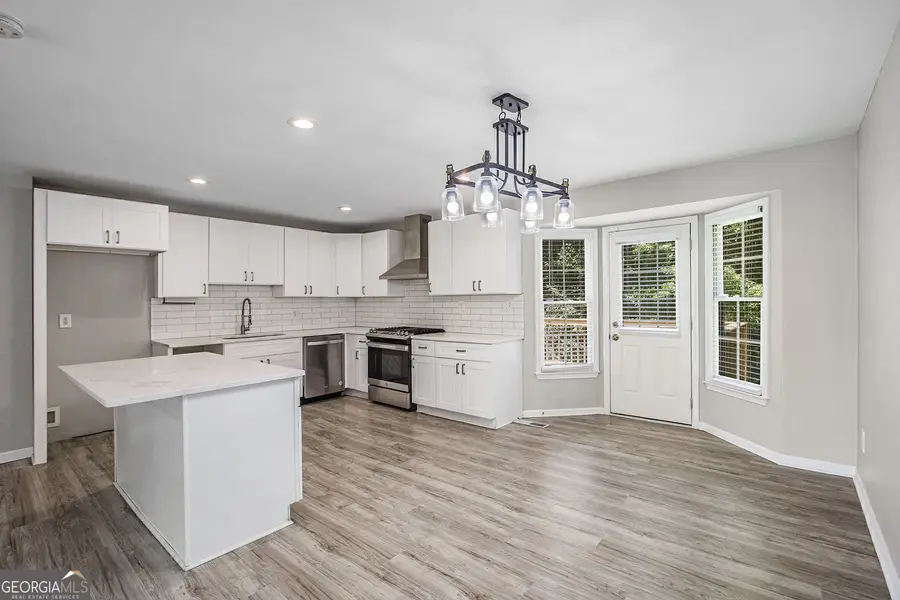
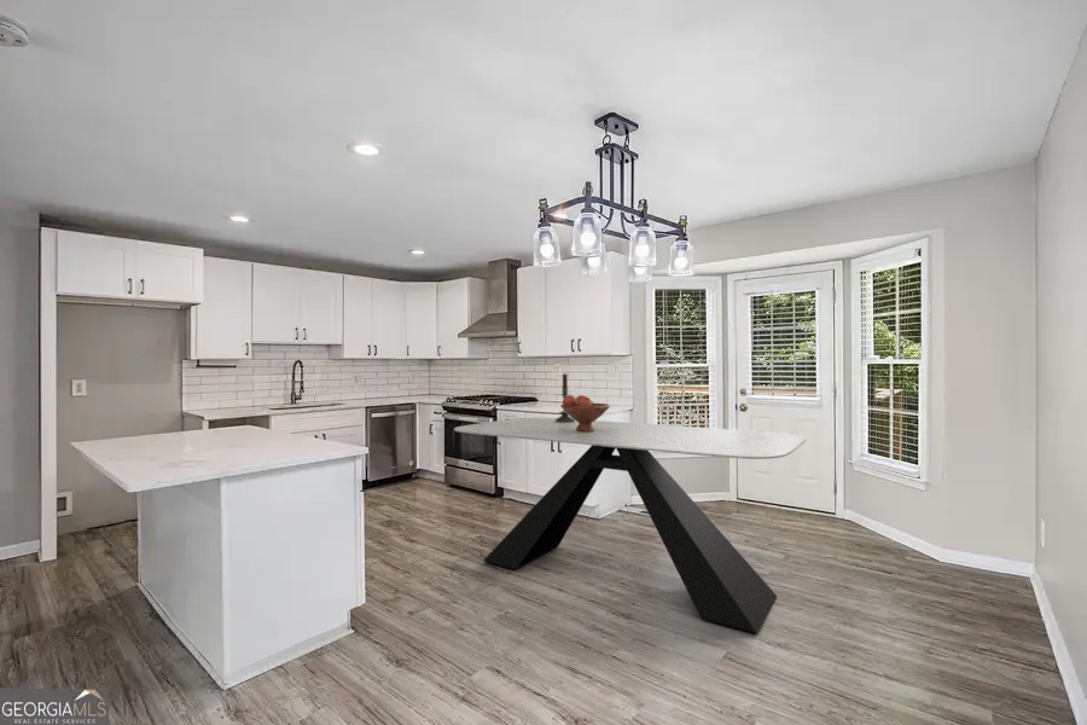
+ candle (564, 396)
+ dining table (639, 494)
+ fruit bowl (585, 412)
